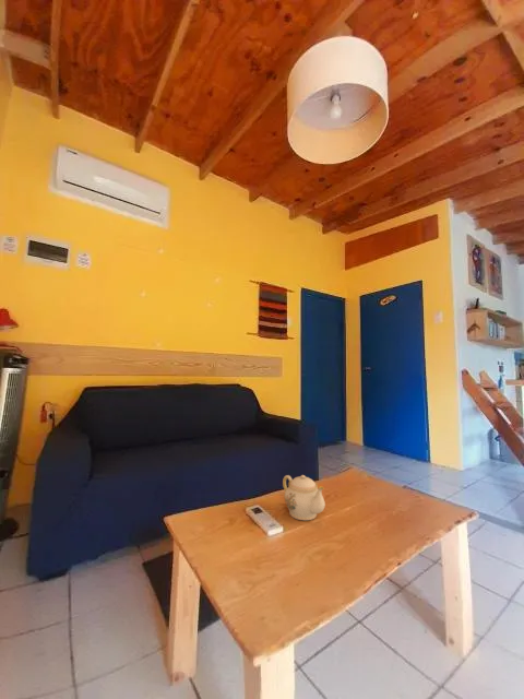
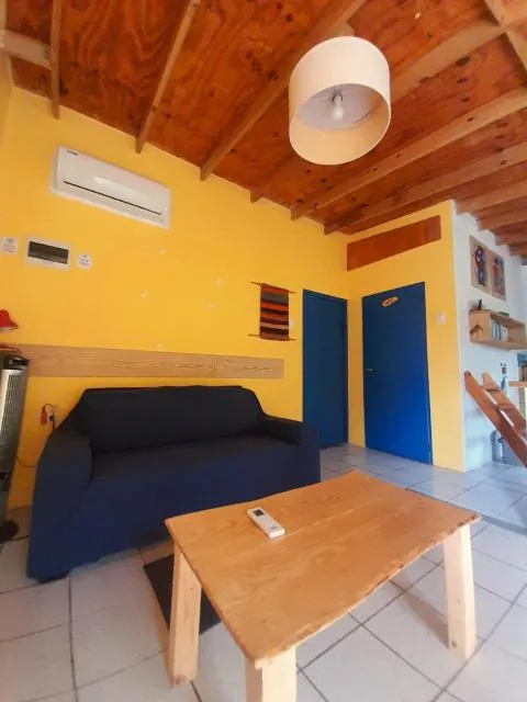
- teapot (301, 494)
